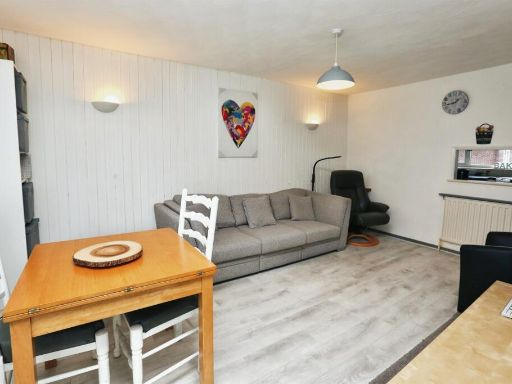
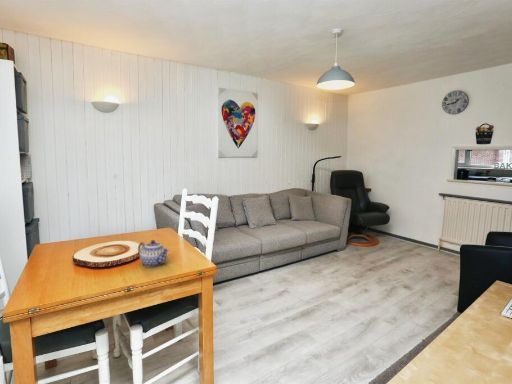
+ teapot (153, 252)
